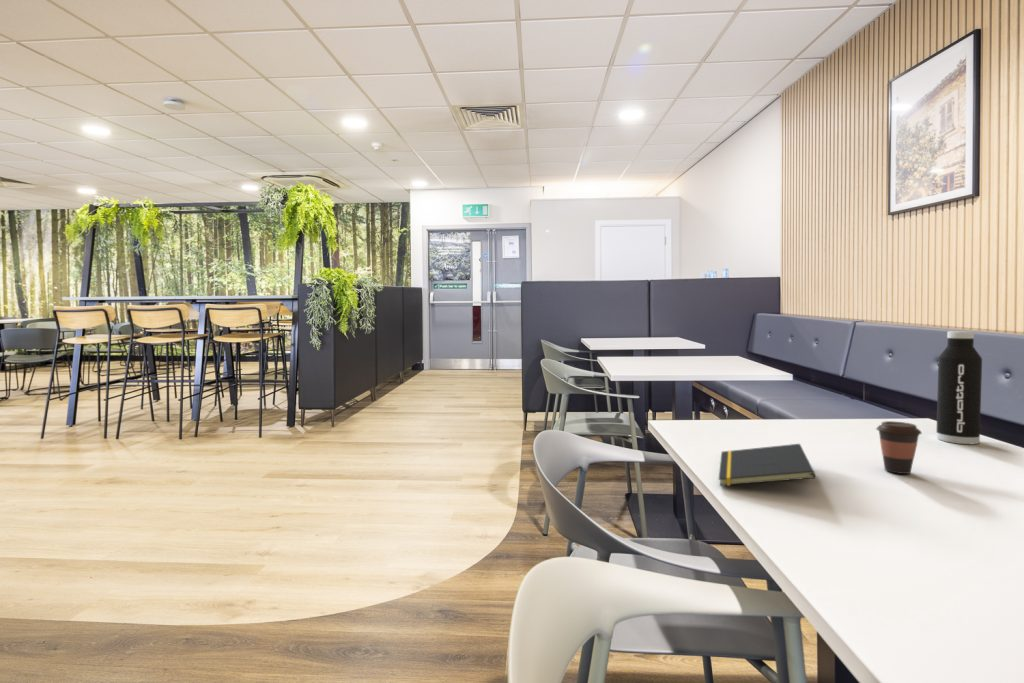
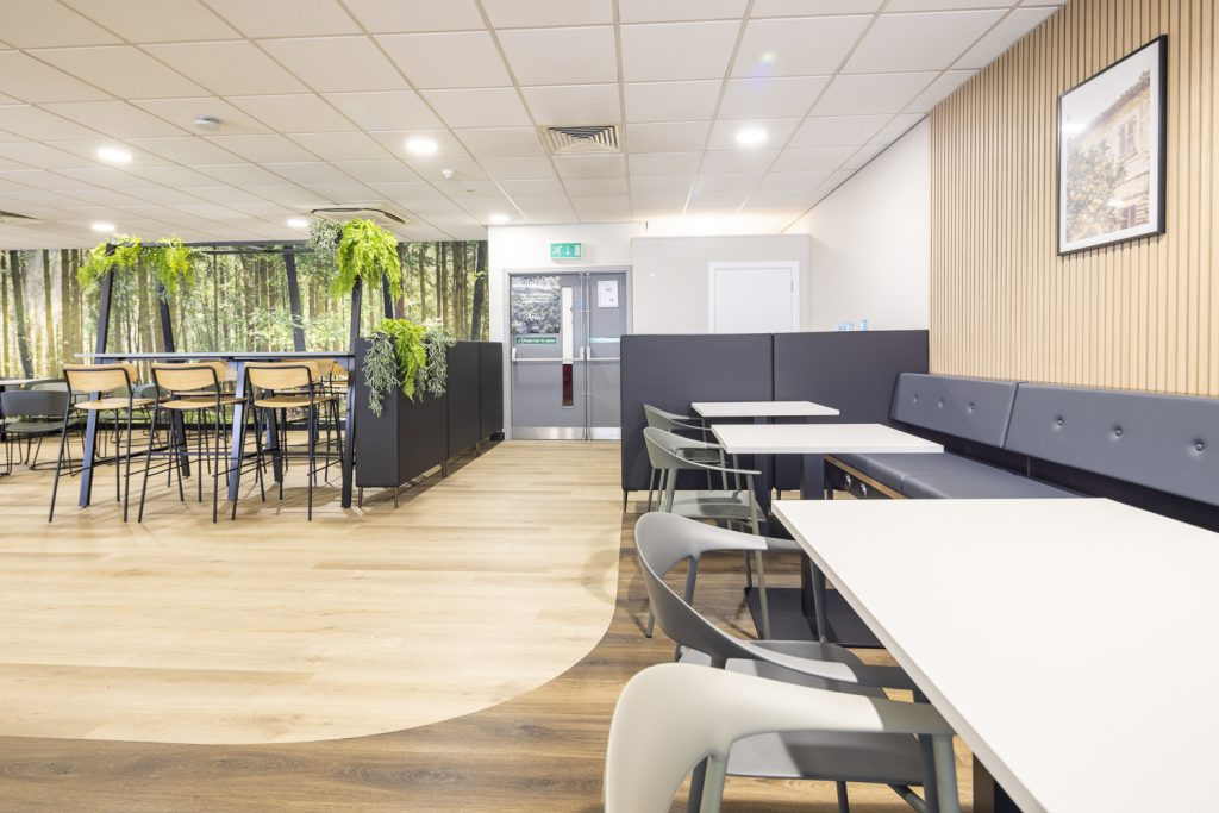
- water bottle (959, 386)
- notepad (762, 463)
- coffee cup (898, 447)
